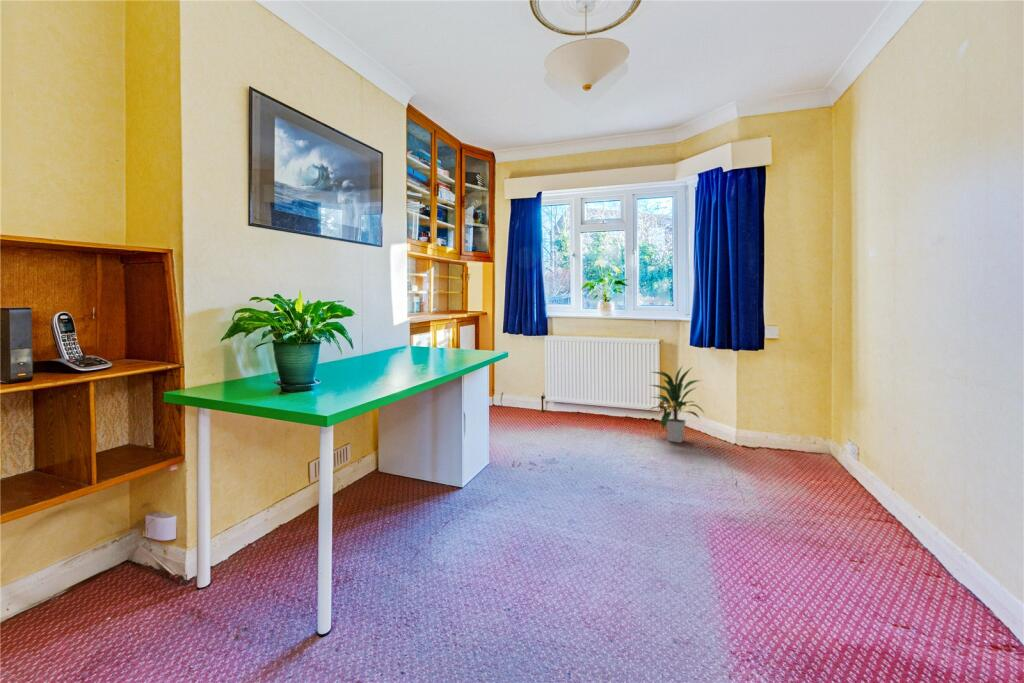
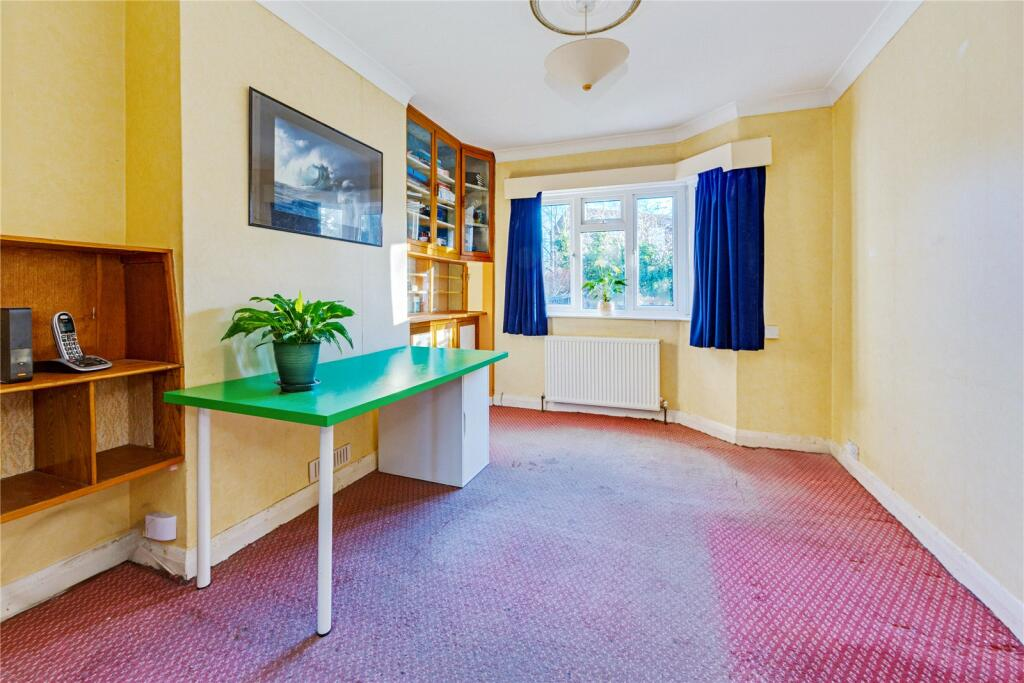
- indoor plant (673, 402)
